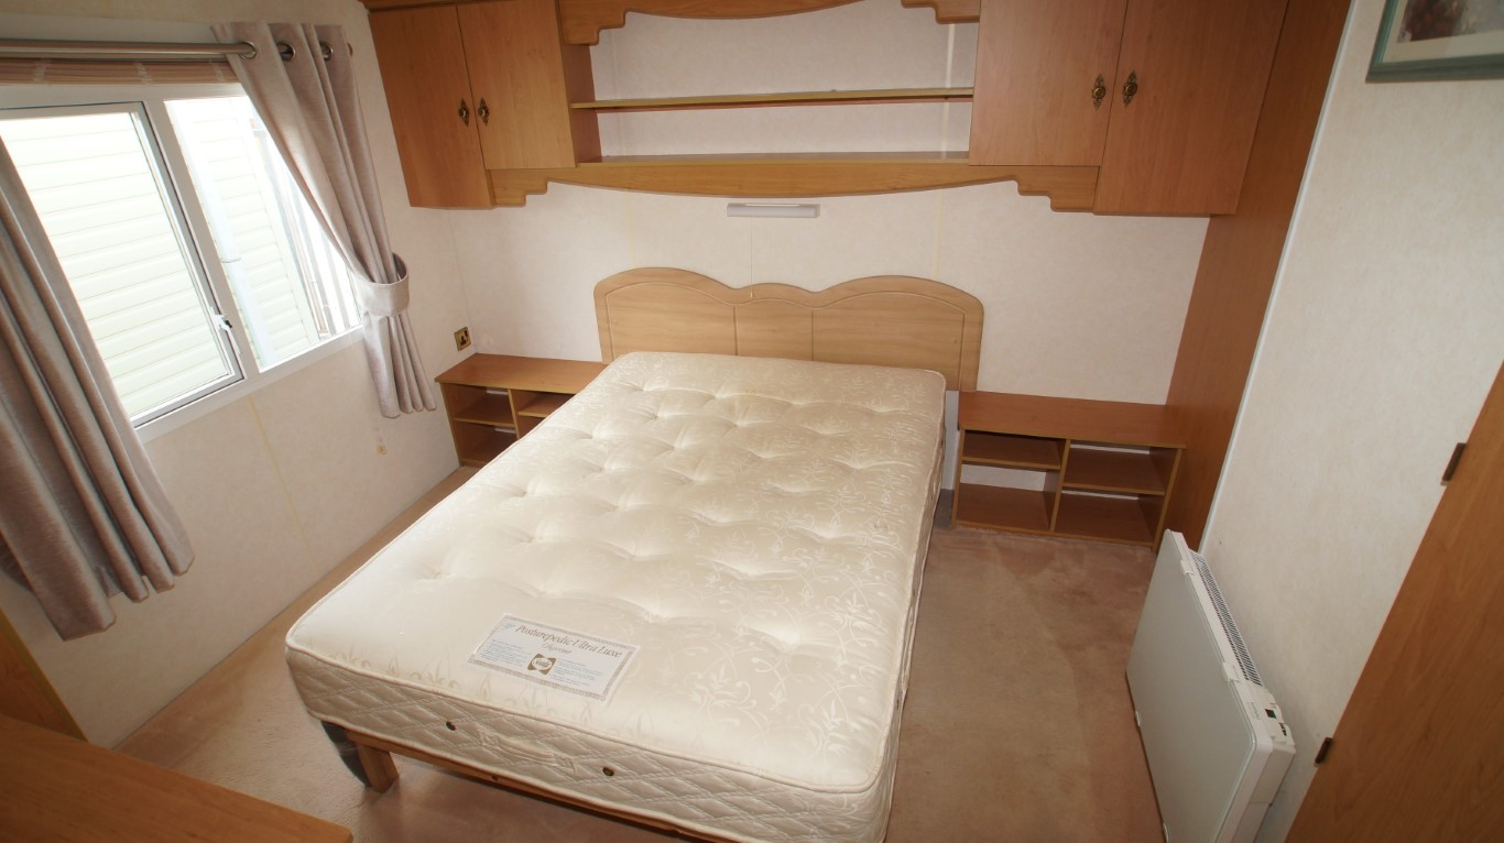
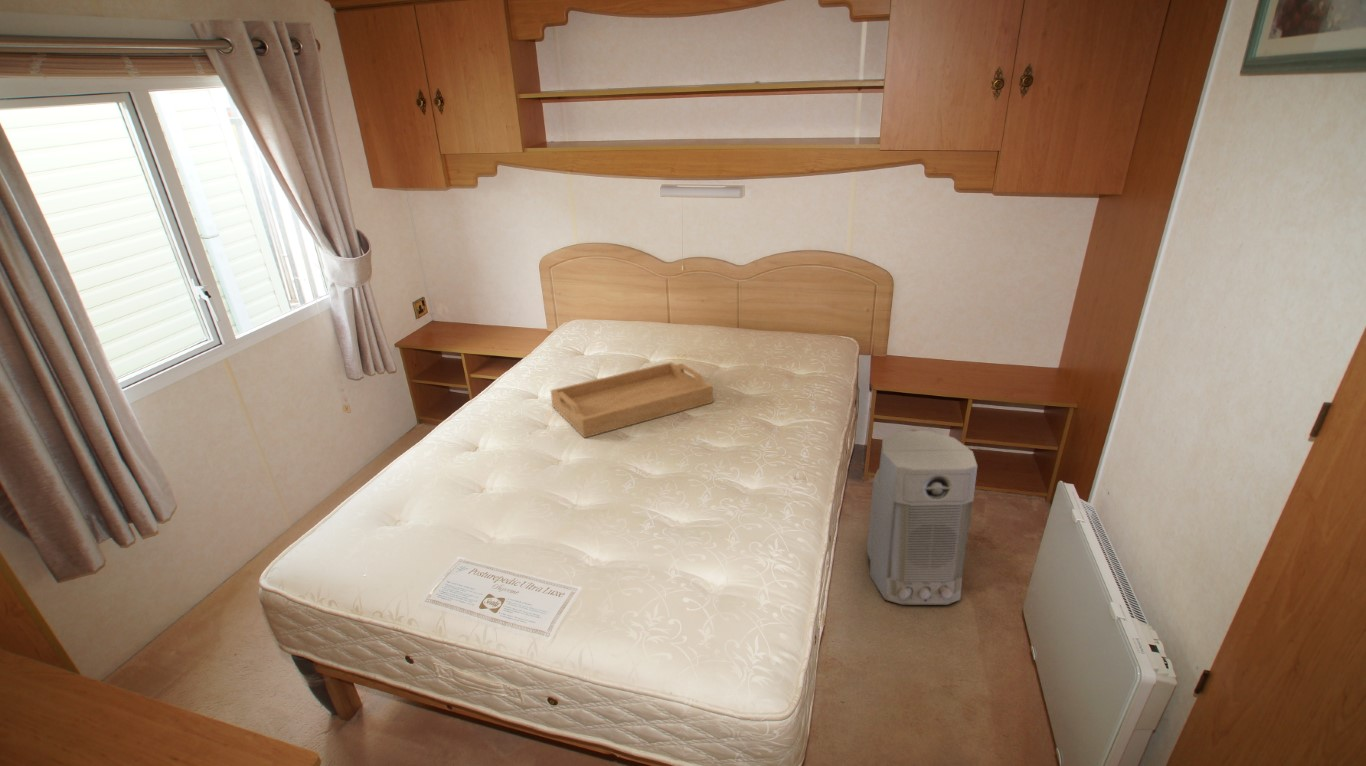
+ serving tray (631, 393)
+ air purifier (918, 514)
